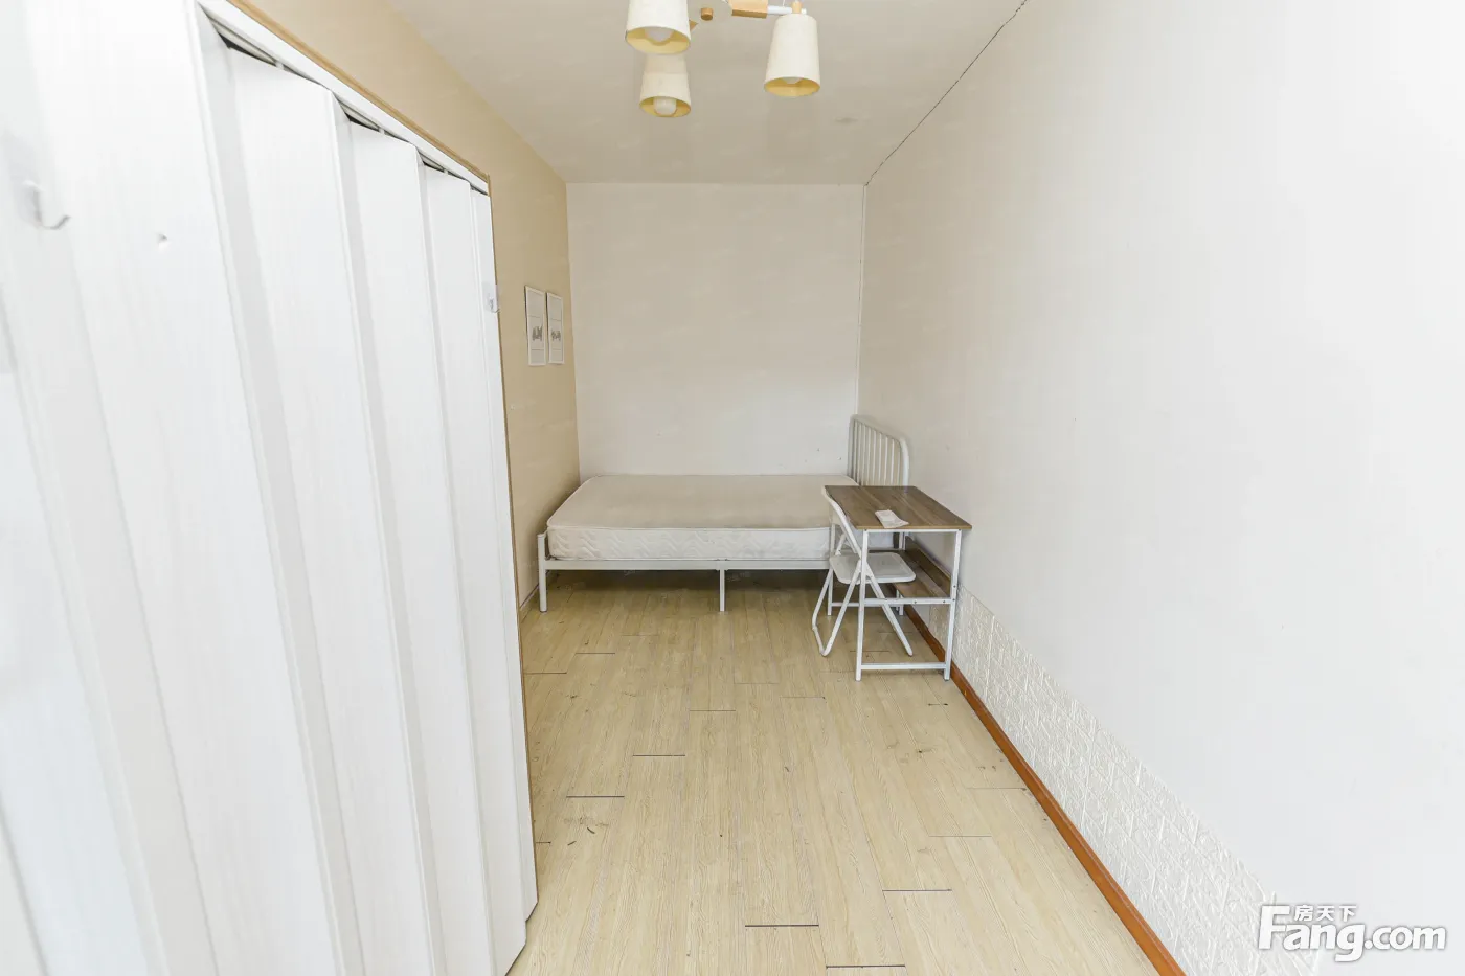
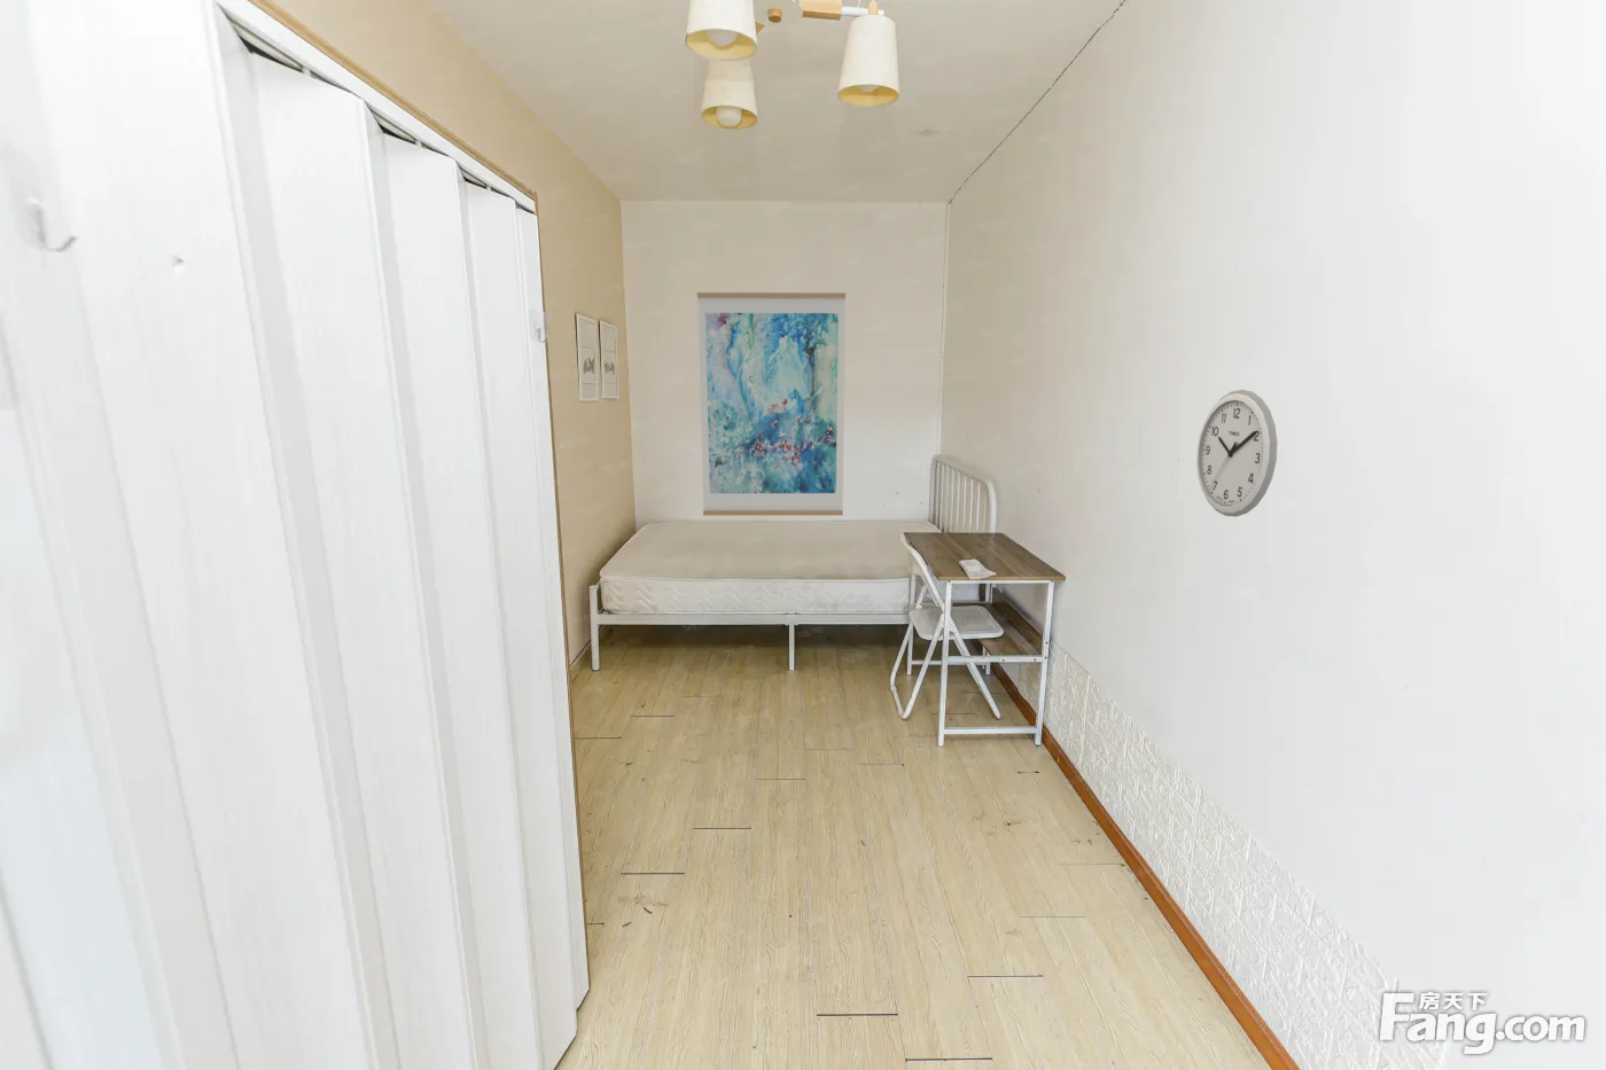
+ wall clock (1231, 453)
+ wall art (773, 407)
